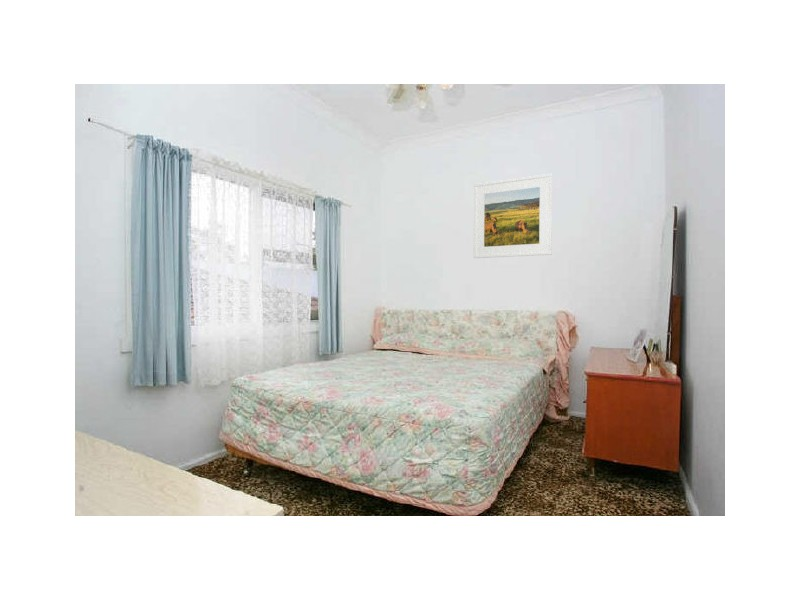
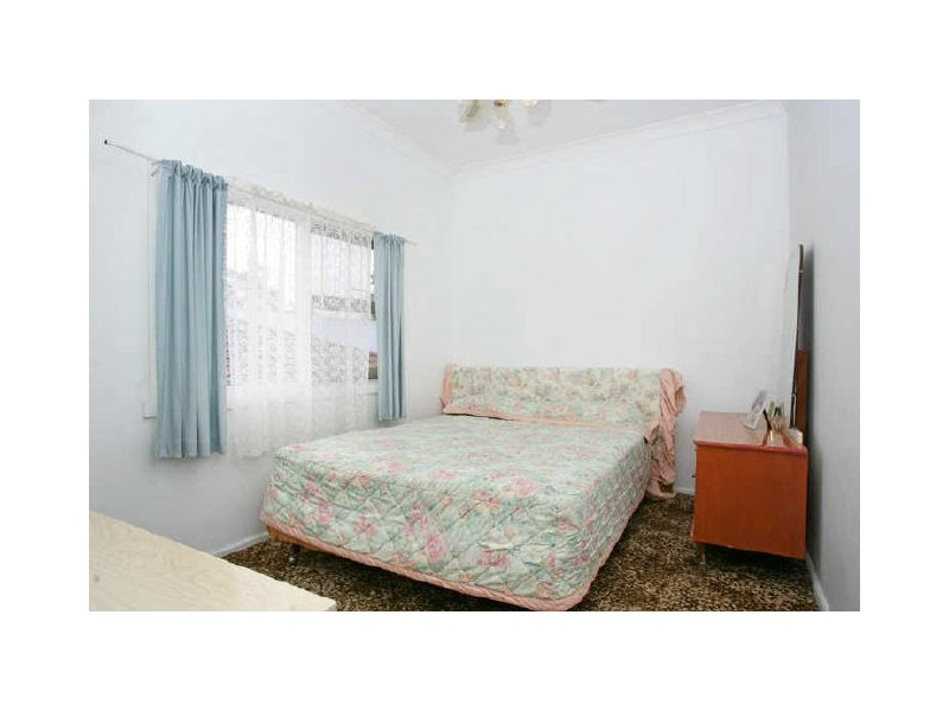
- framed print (511, 218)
